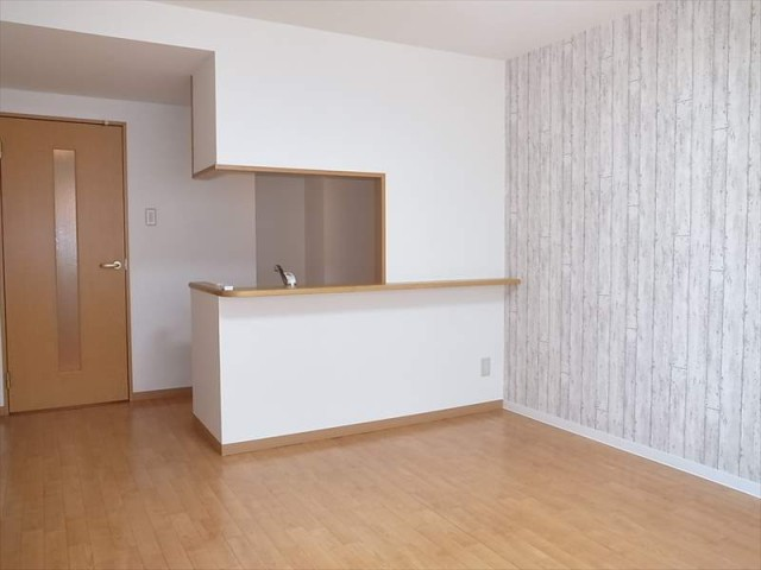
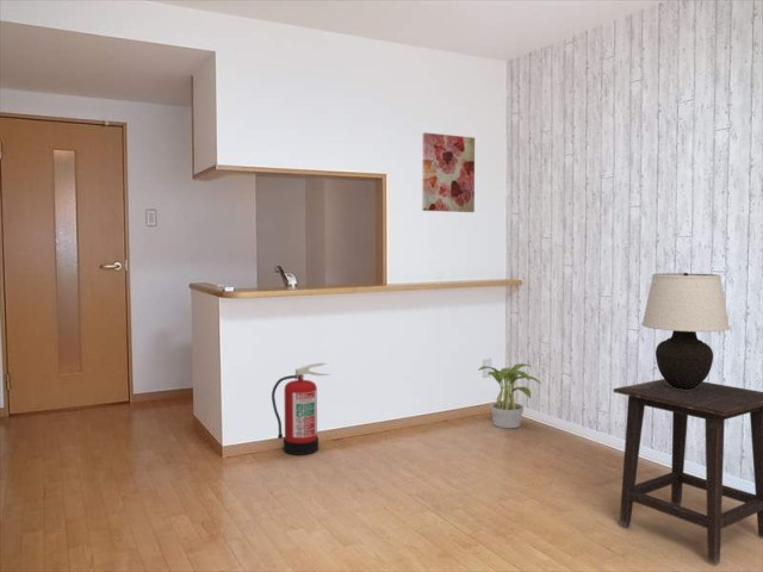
+ table lamp (684, 329)
+ fire extinguisher (300, 408)
+ side table (706, 461)
+ wall art (448, 173)
+ potted plant (507, 394)
